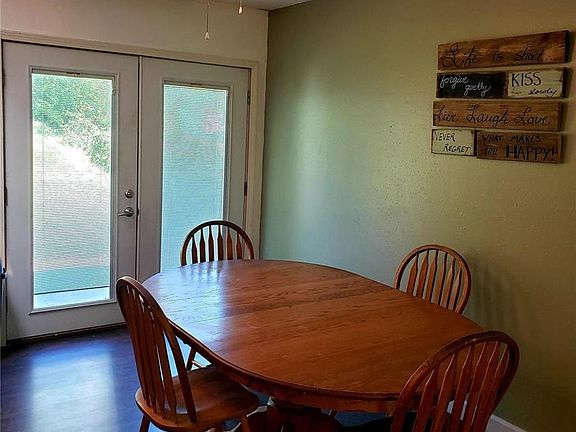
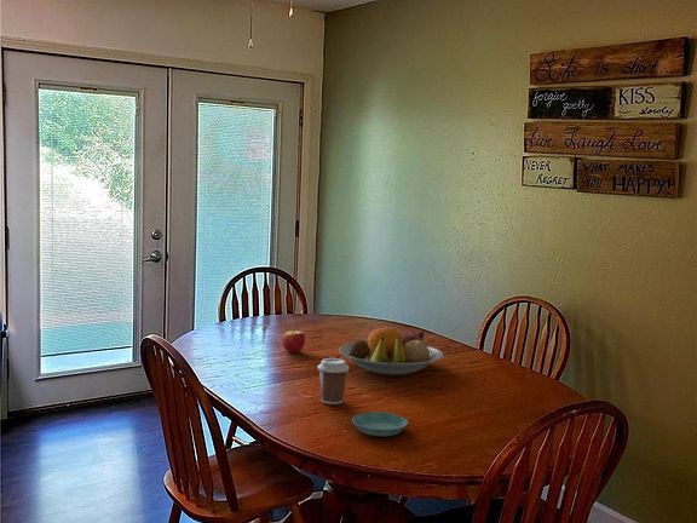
+ fruit bowl (391, 346)
+ saucer (379, 425)
+ apple (293, 338)
+ coffee cup (333, 380)
